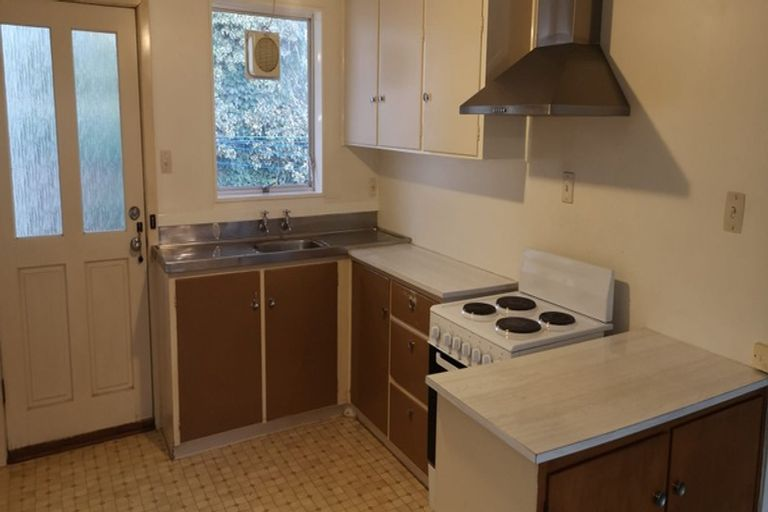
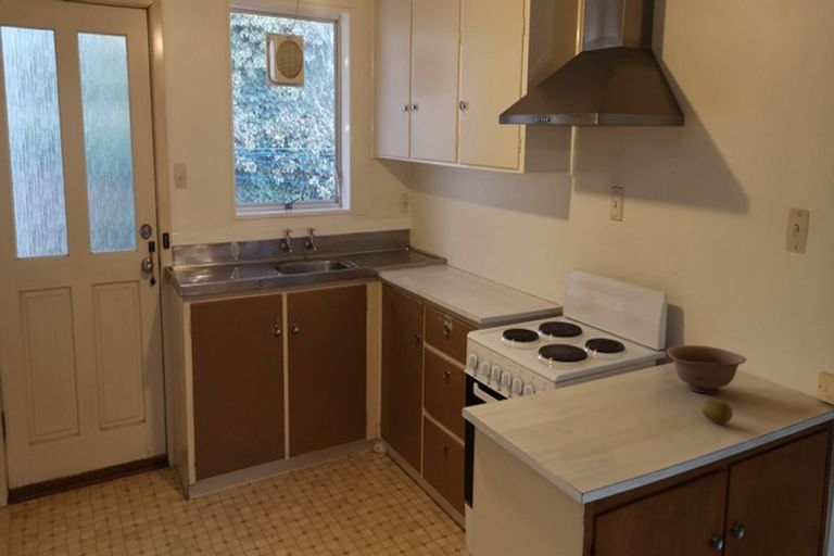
+ fruit (717, 410)
+ bowl (704, 370)
